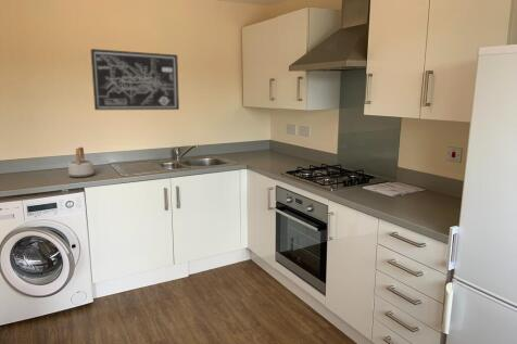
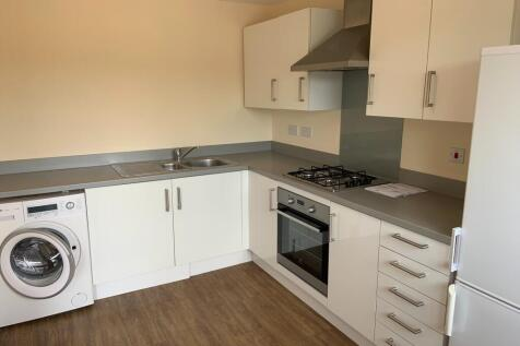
- wall art (137, 81)
- teapot (80, 161)
